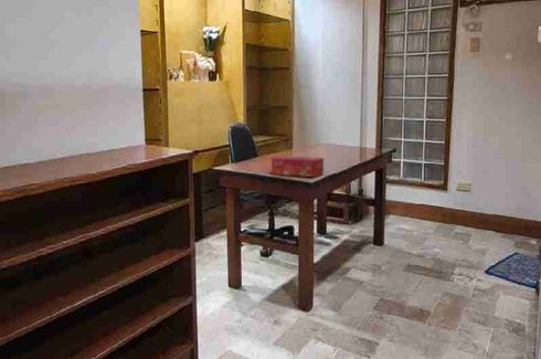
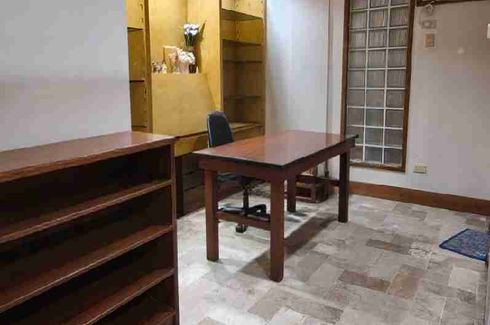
- tissue box (297, 166)
